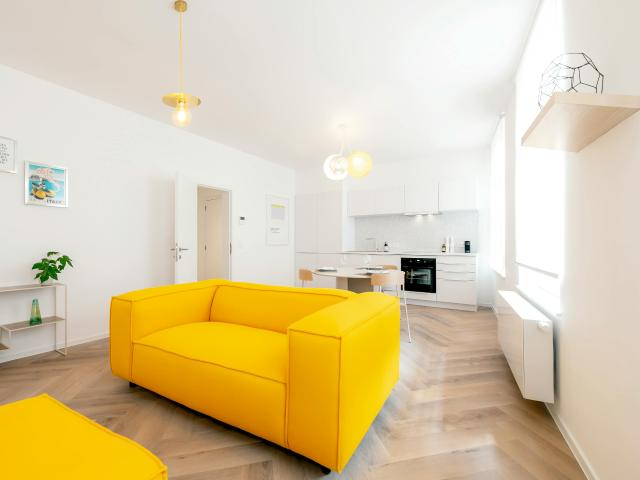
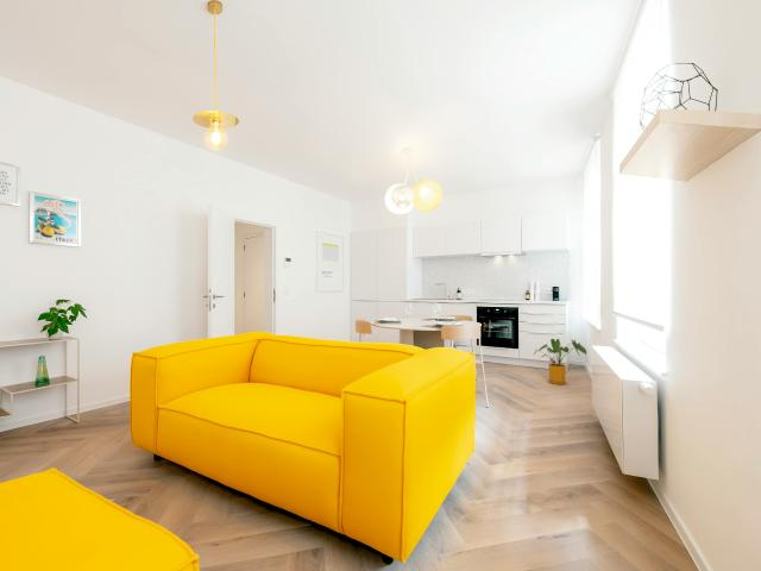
+ house plant (558, 360)
